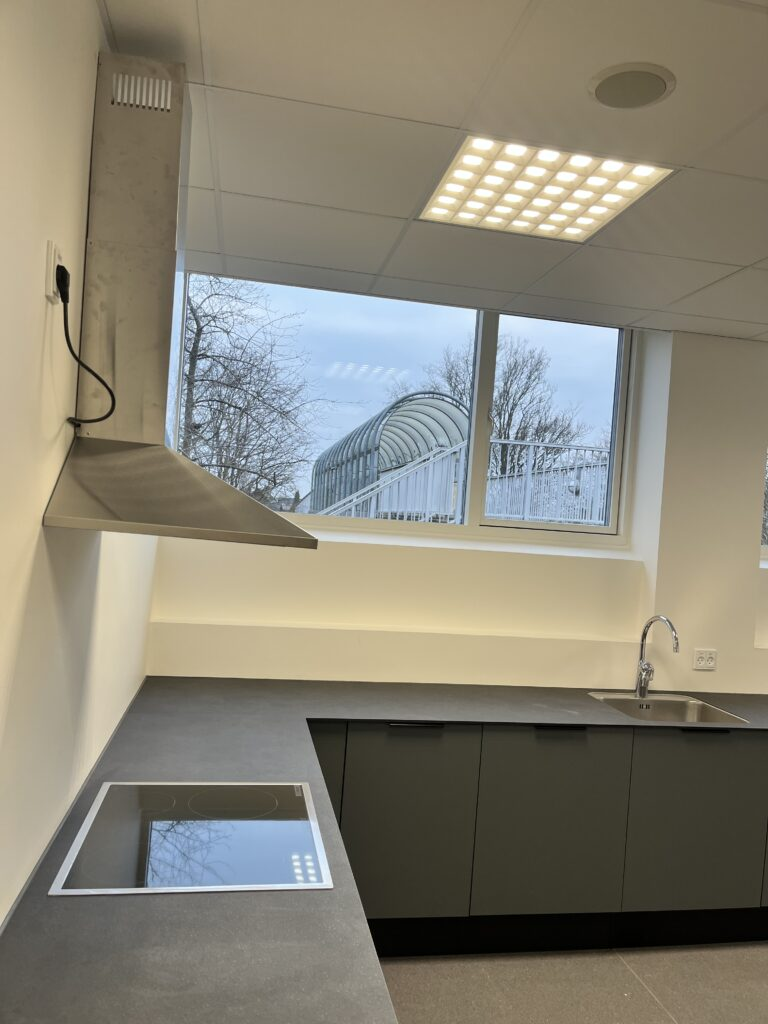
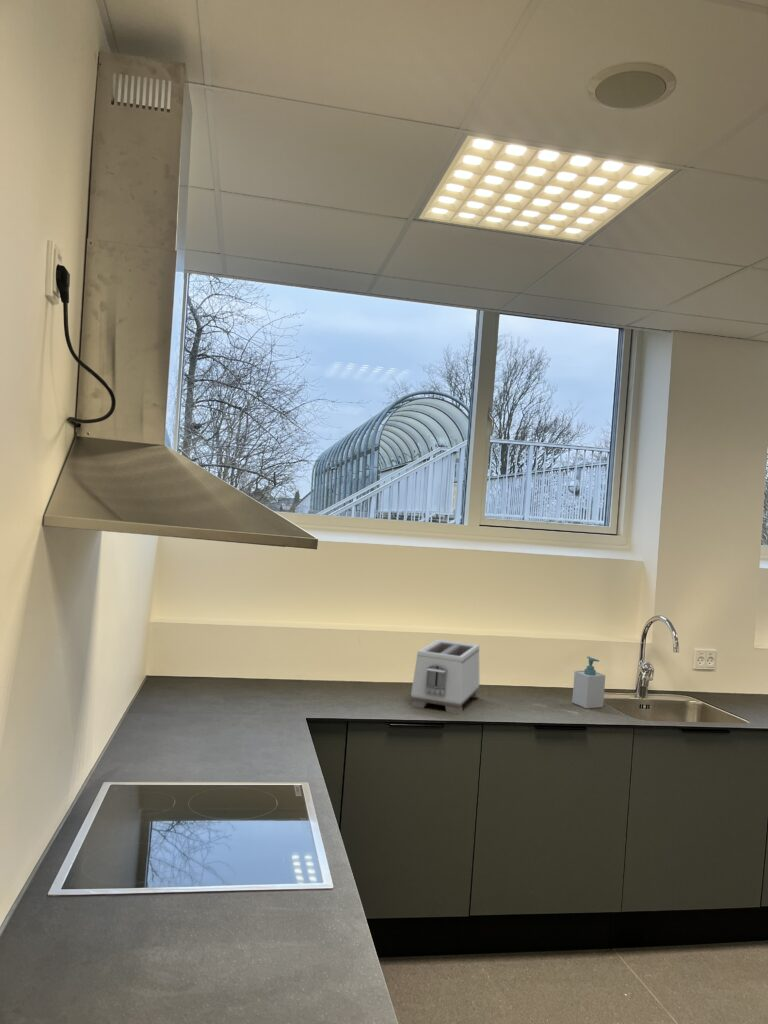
+ toaster (446, 675)
+ soap bottle (589, 681)
